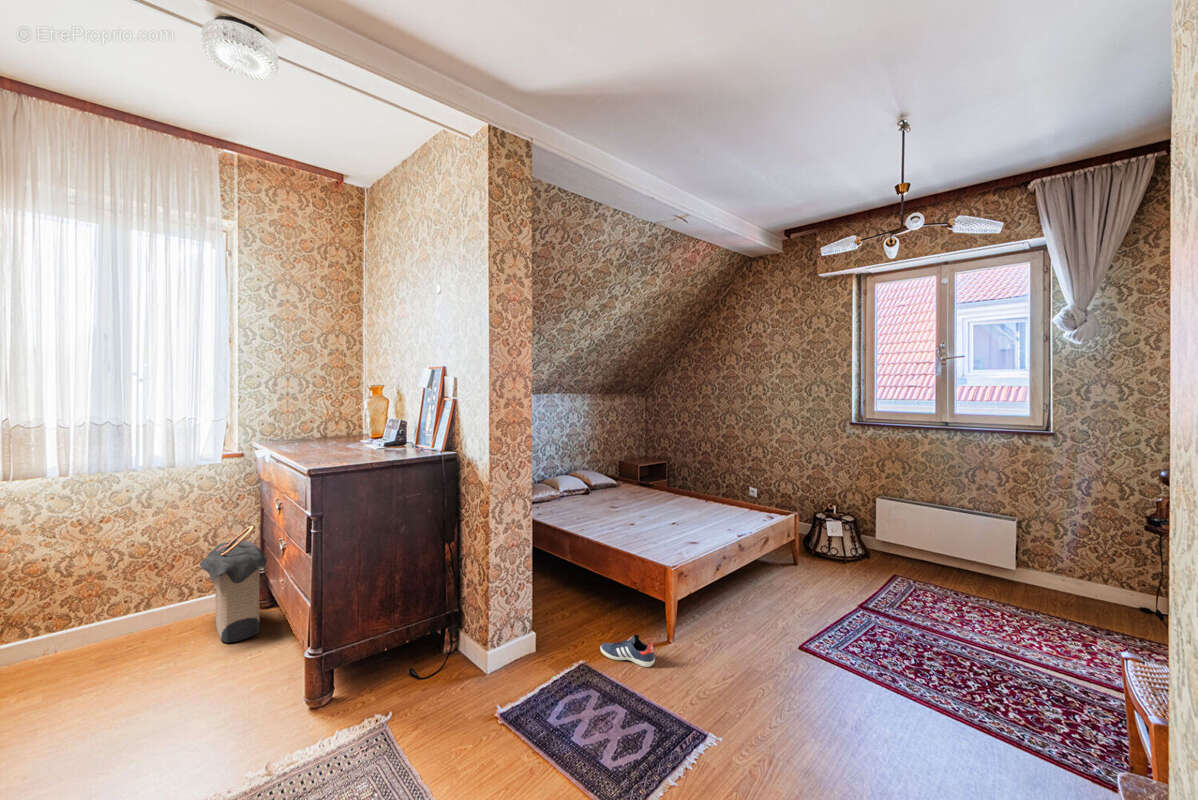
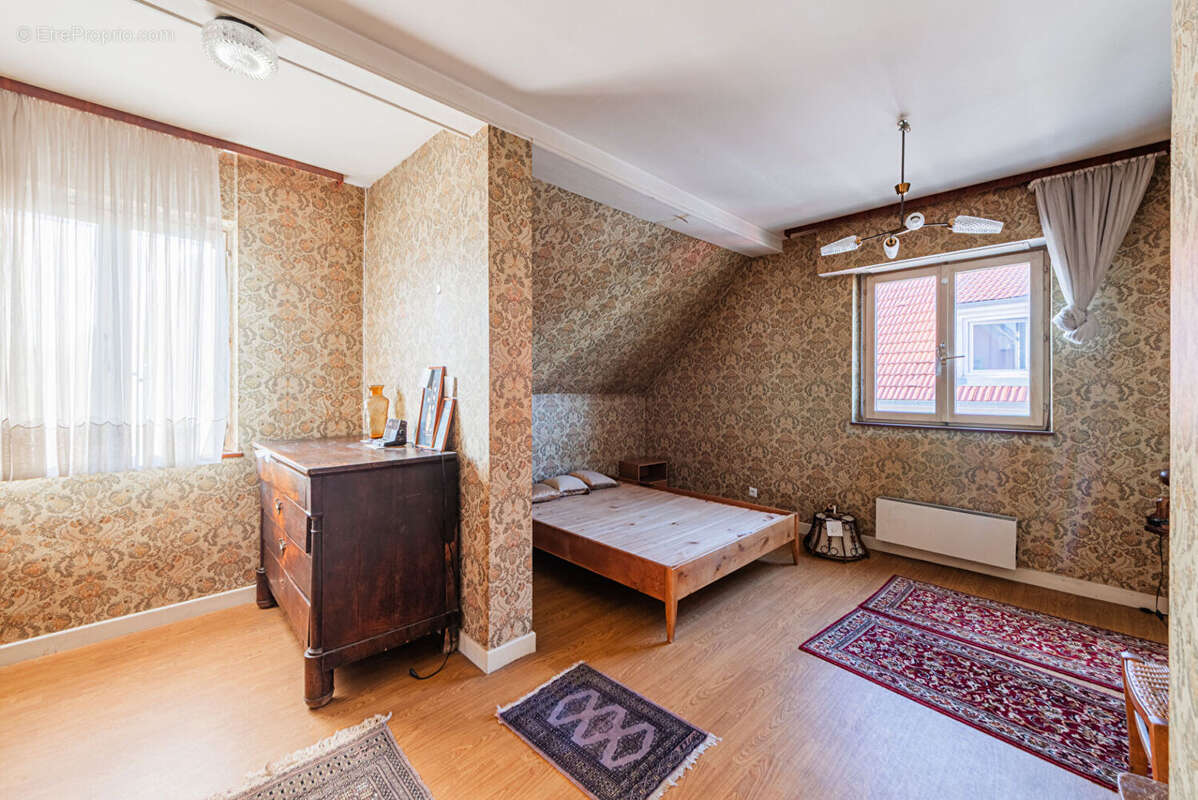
- sneaker (627, 645)
- laundry hamper (234, 576)
